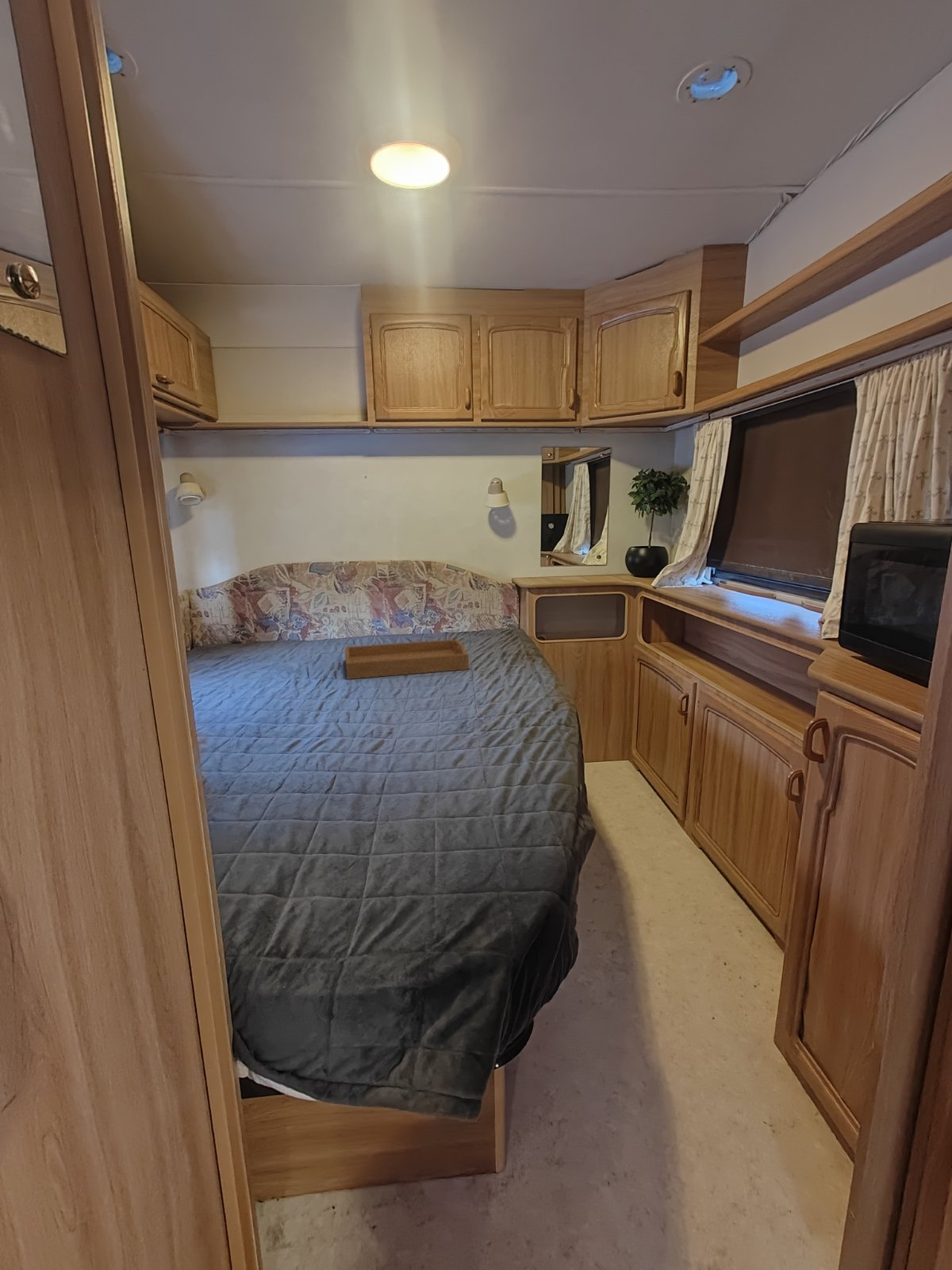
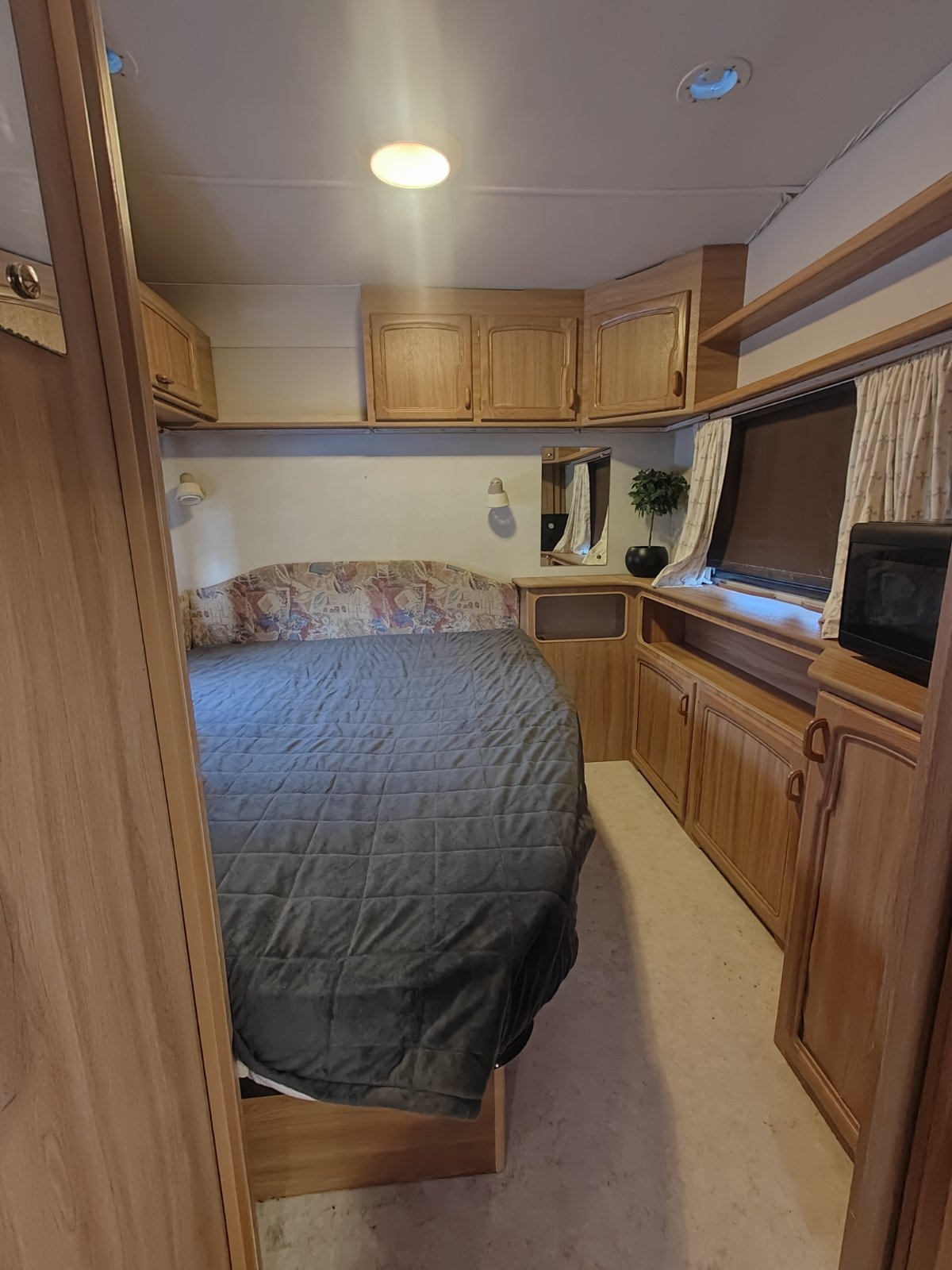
- serving tray (405, 655)
